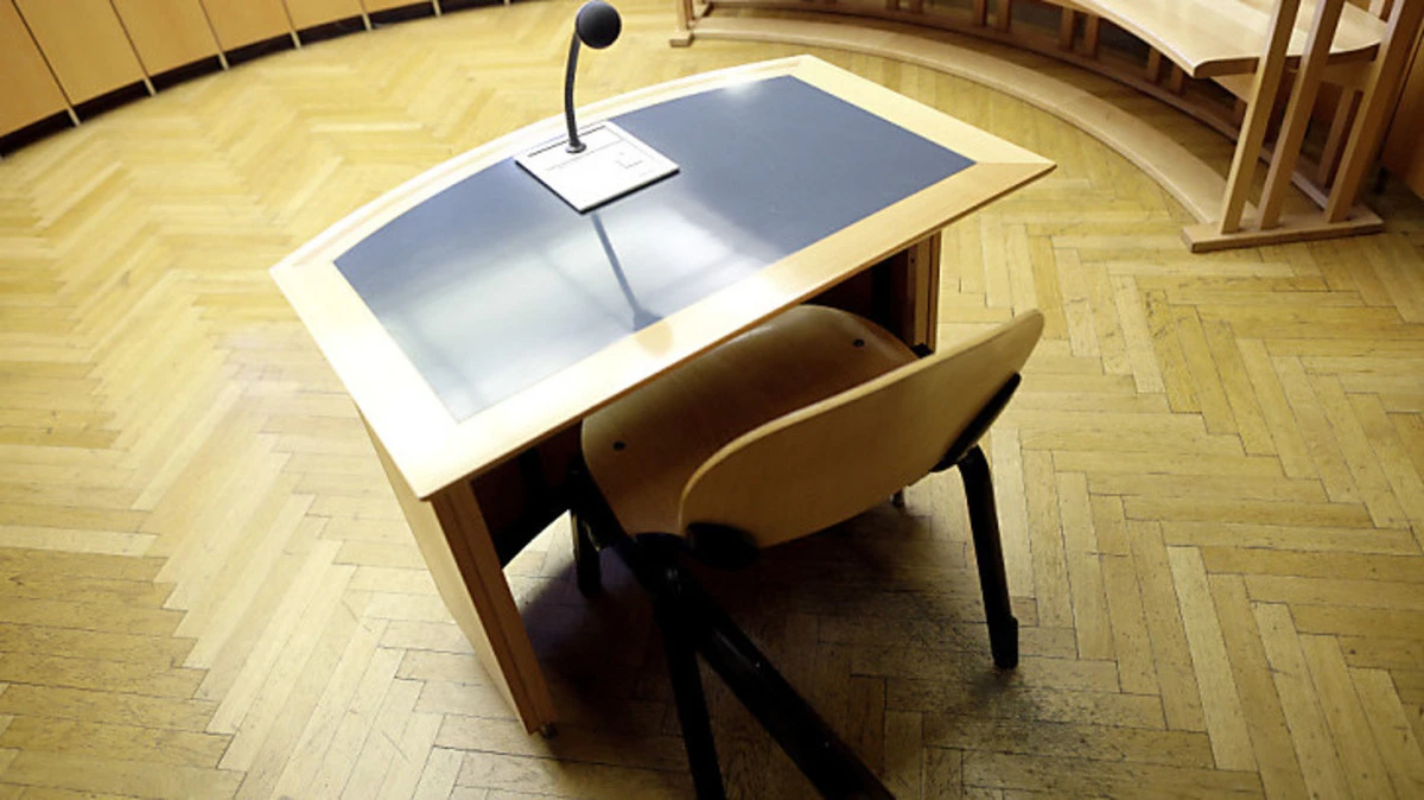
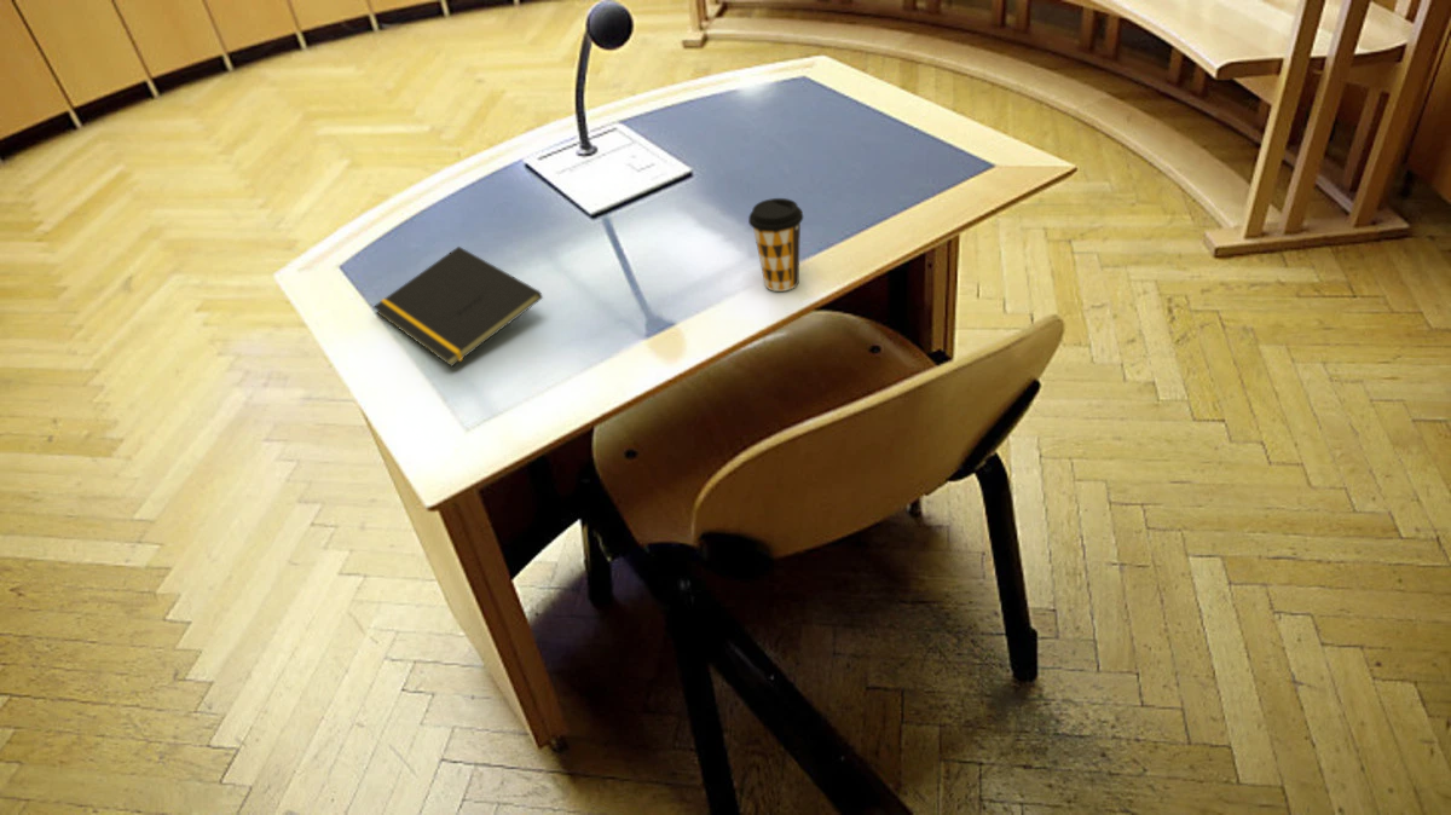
+ coffee cup (777, 245)
+ notepad (455, 302)
